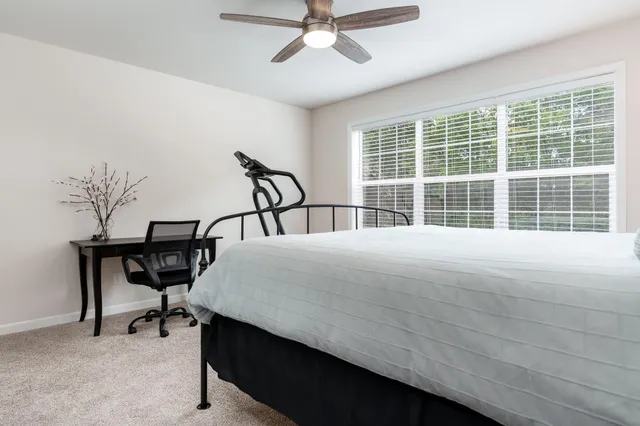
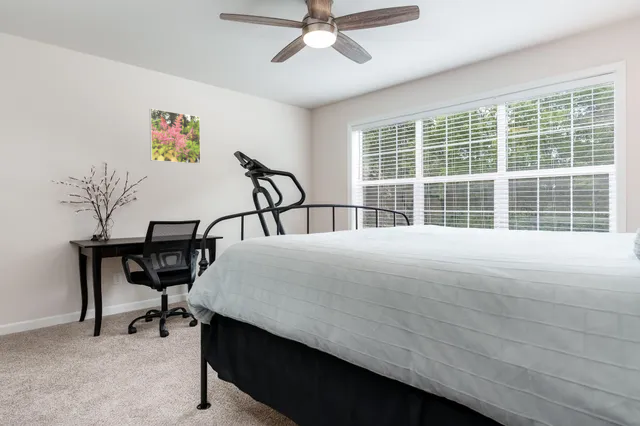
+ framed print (176, 137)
